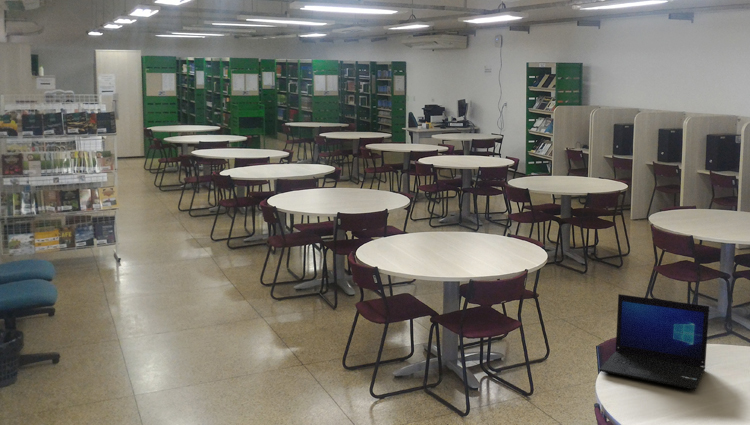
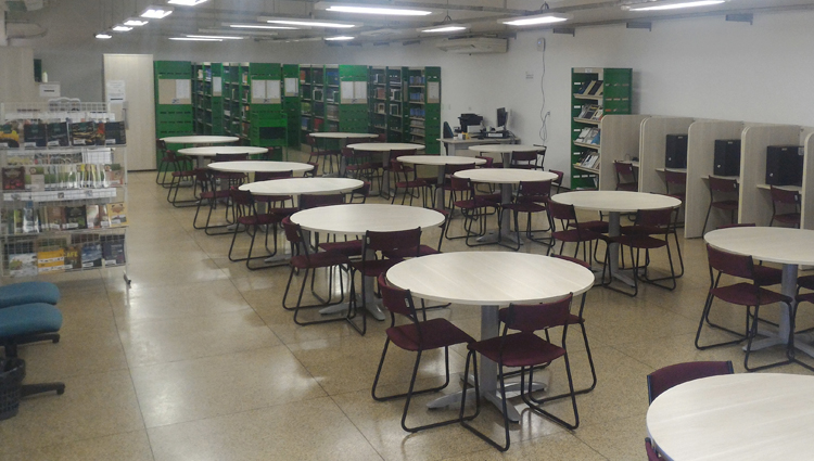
- laptop (654, 338)
